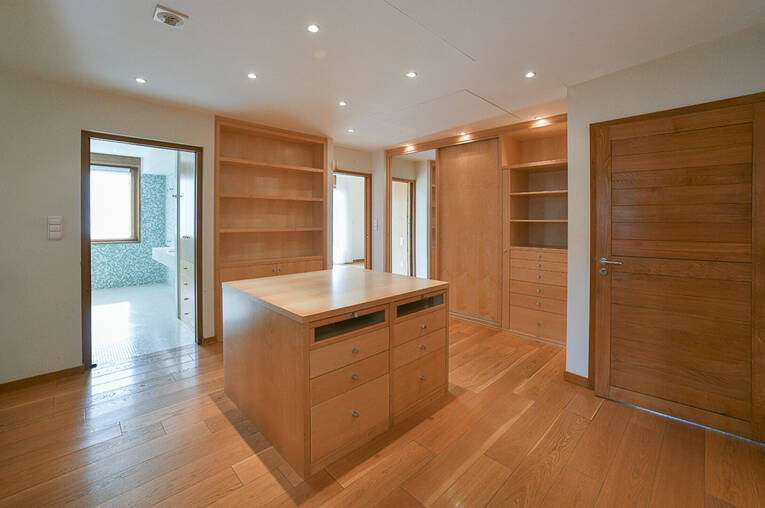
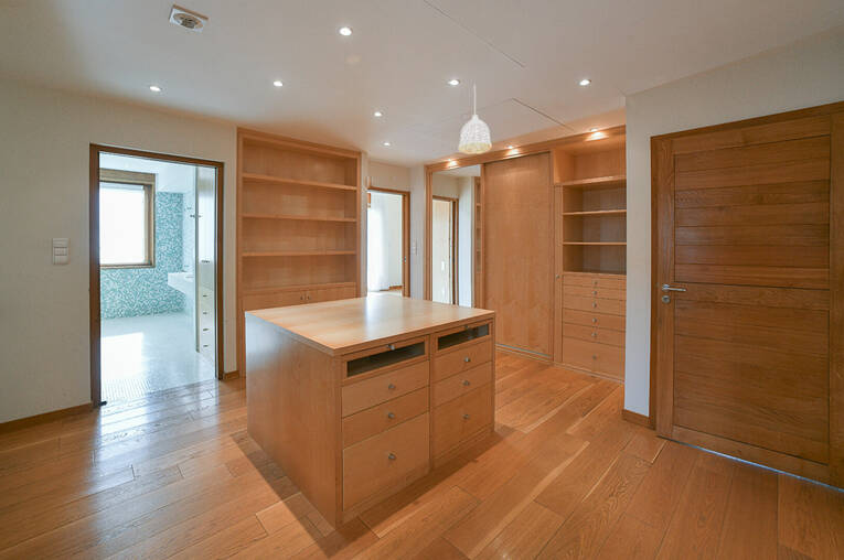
+ pendant lamp (474, 117)
